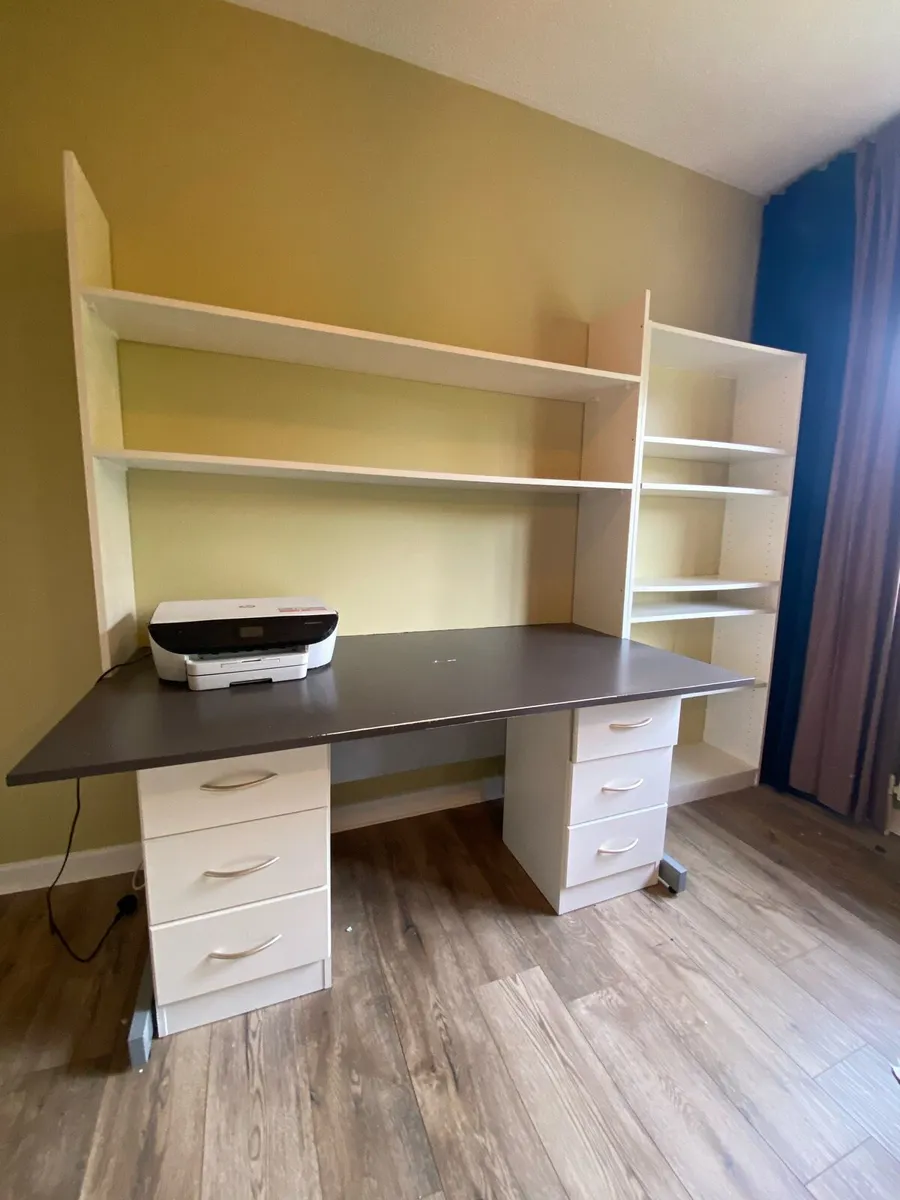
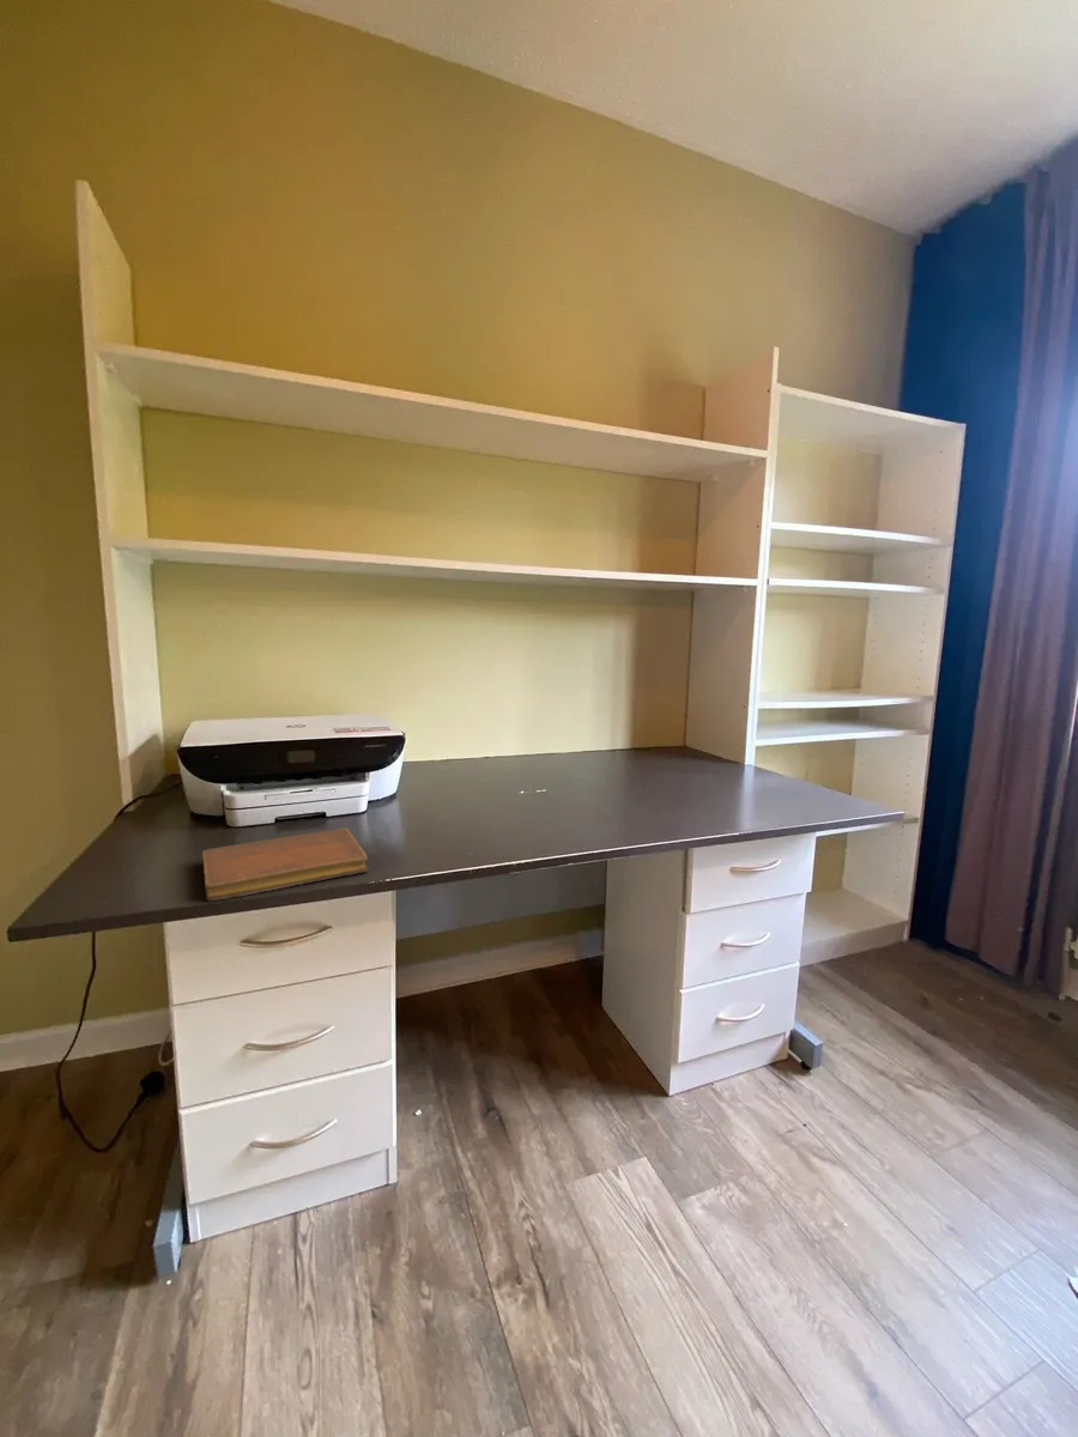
+ notebook (285, 859)
